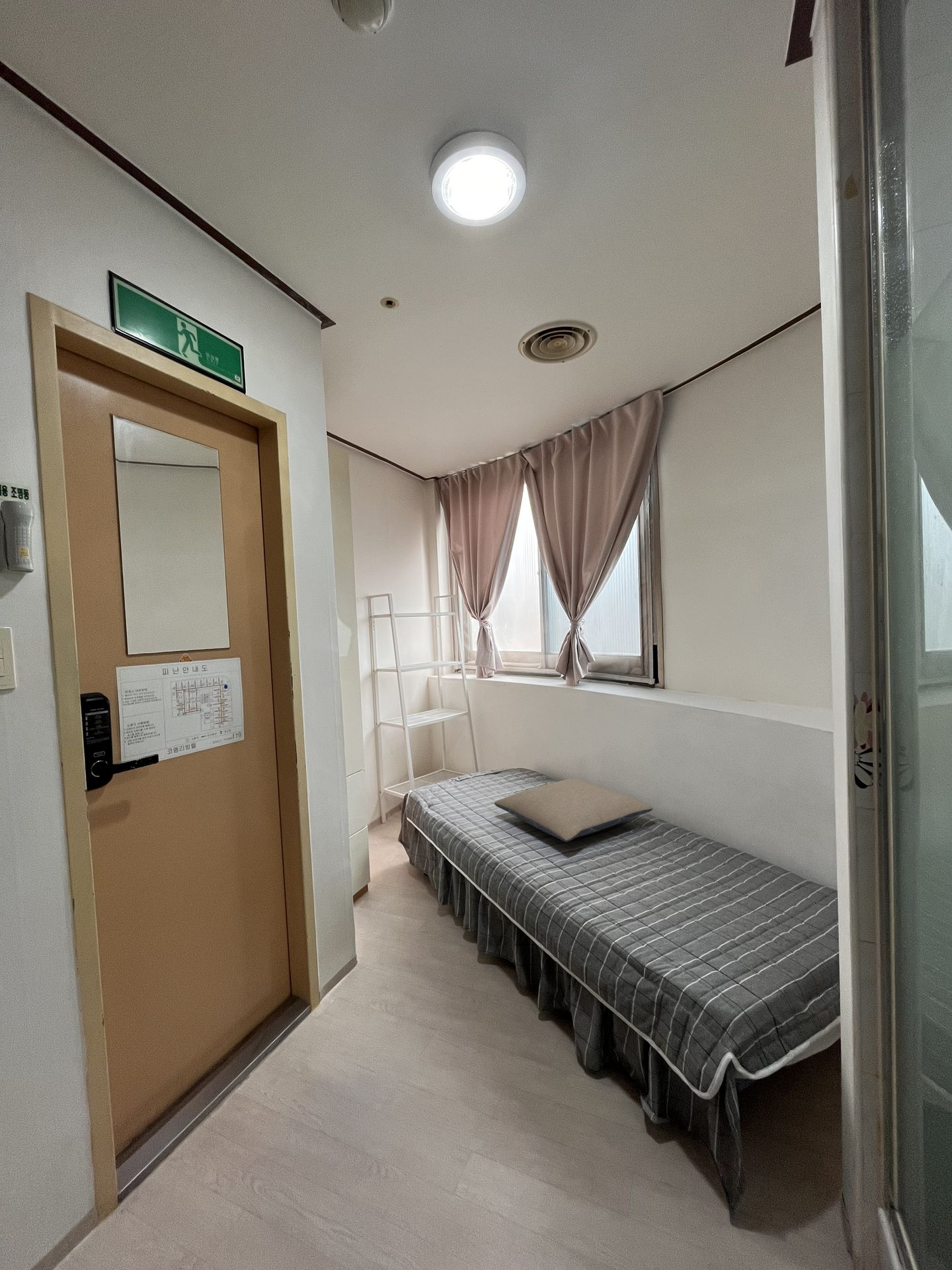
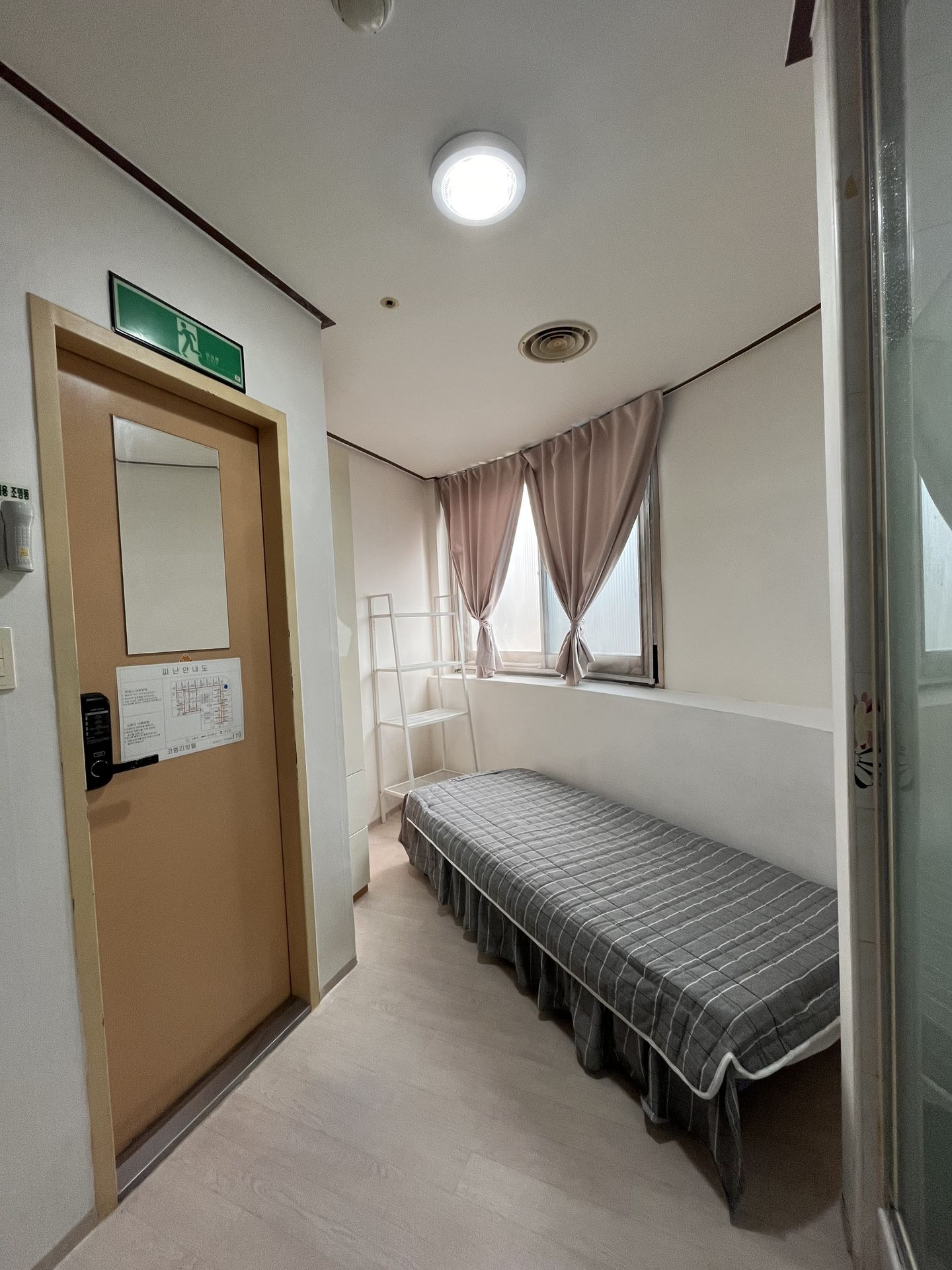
- pillow (571, 805)
